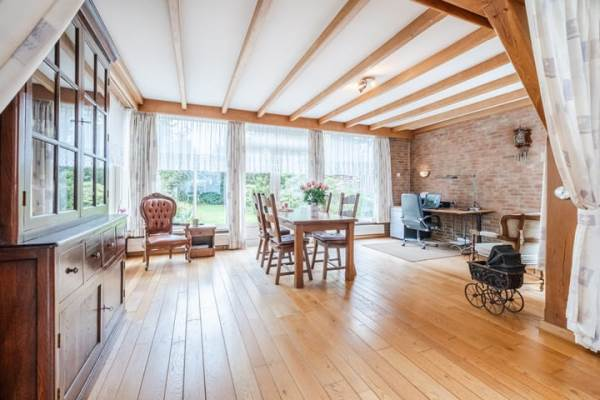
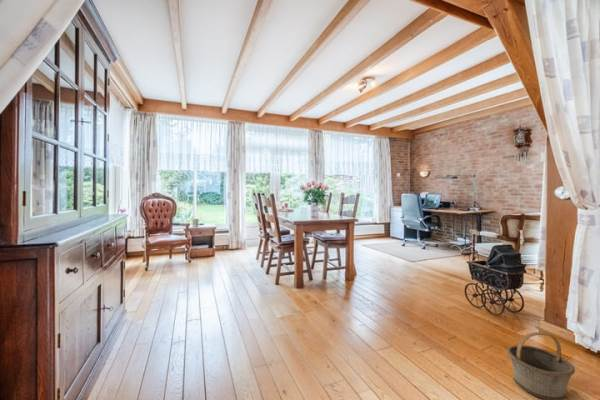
+ basket (539, 360)
